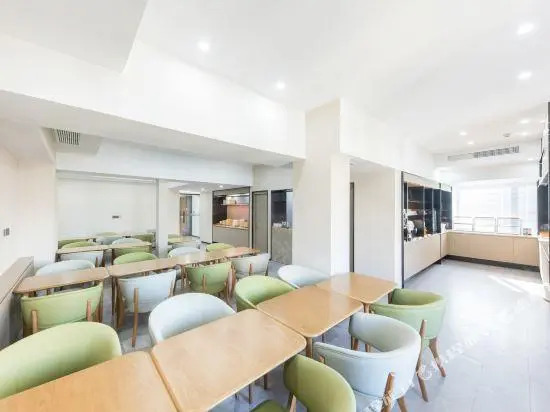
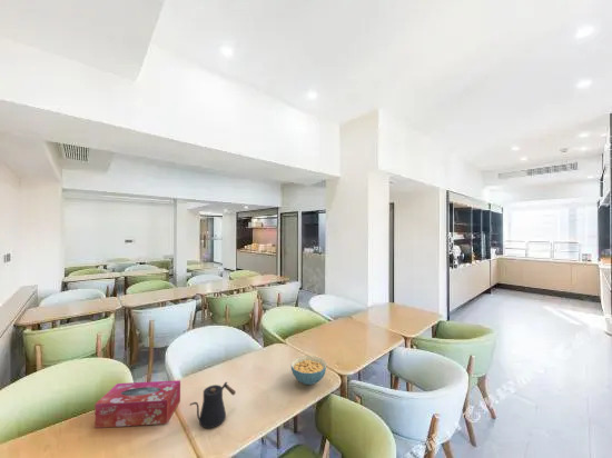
+ tissue box (140, 402)
+ kettle (214, 404)
+ cereal bowl (308, 372)
